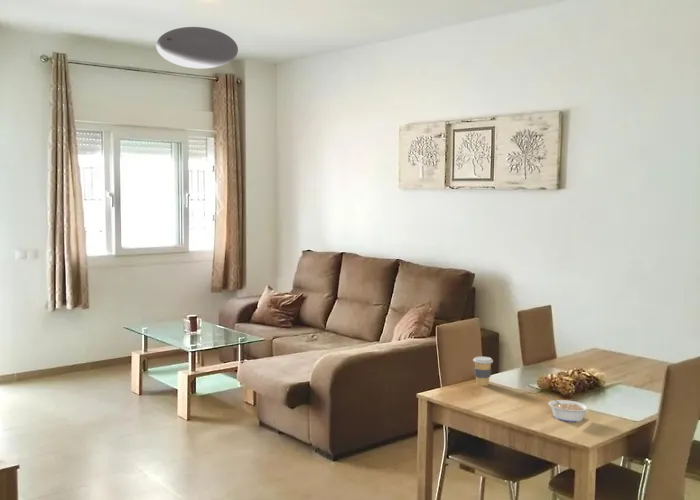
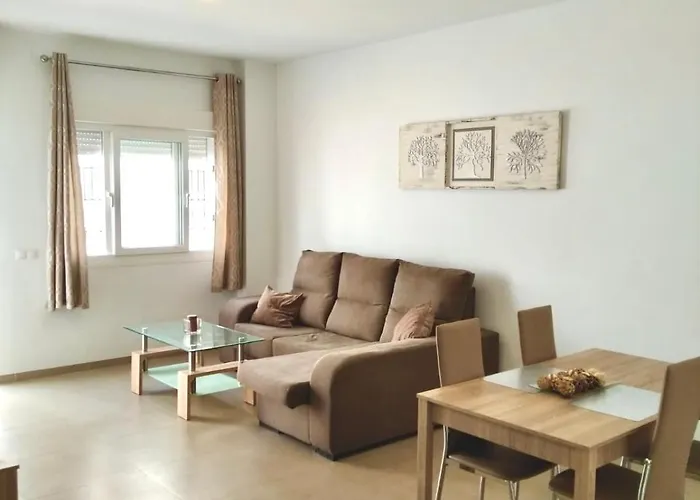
- ceiling light (197, 48)
- legume (566, 410)
- coffee cup (482, 371)
